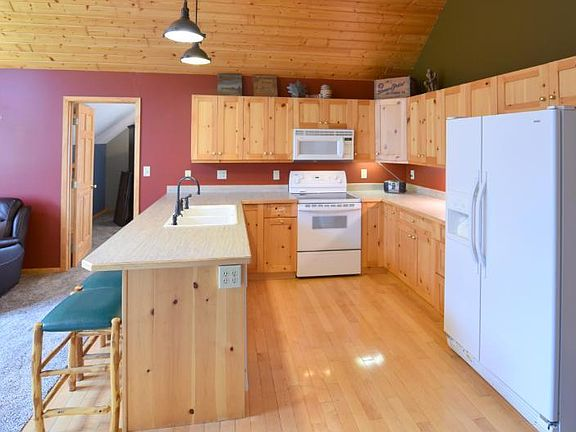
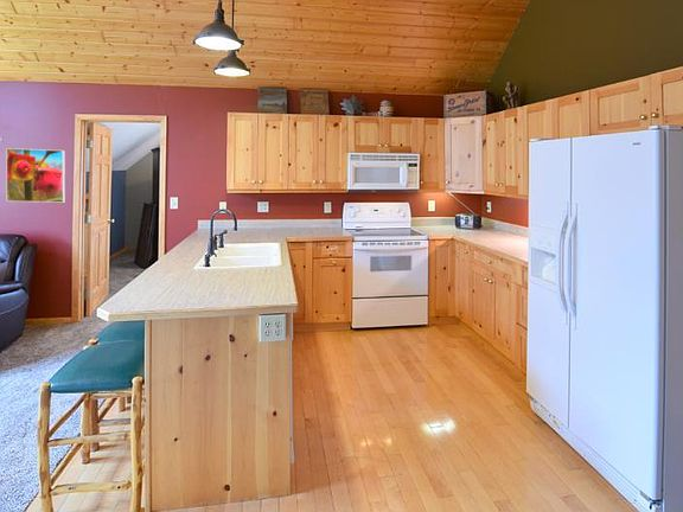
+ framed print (36, 175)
